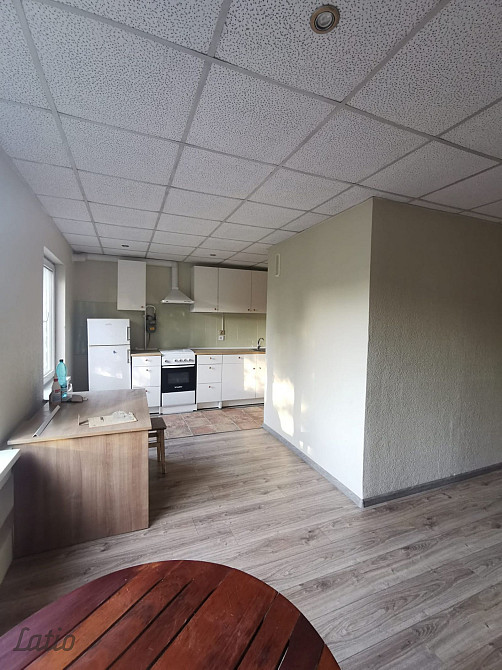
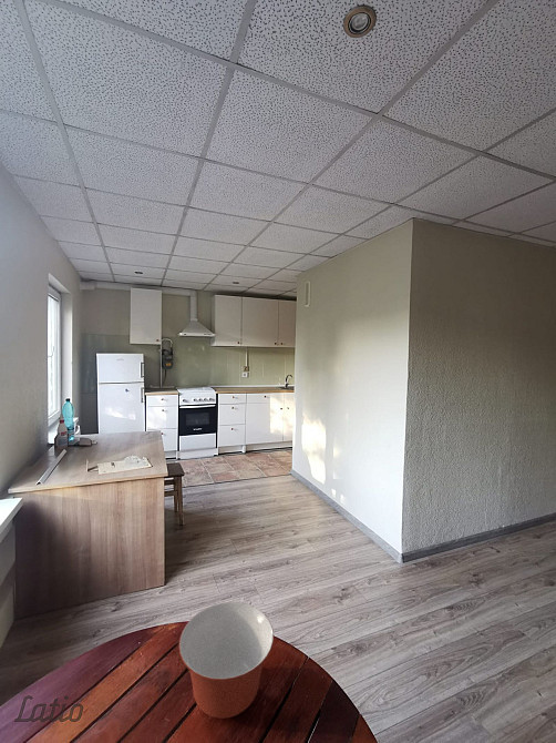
+ mixing bowl (226, 663)
